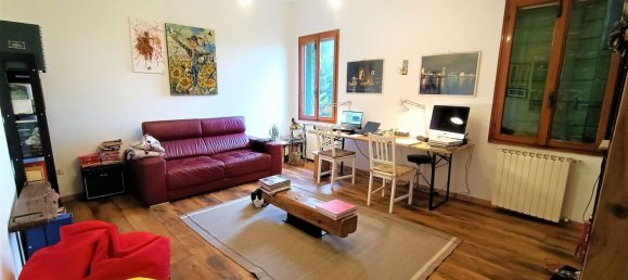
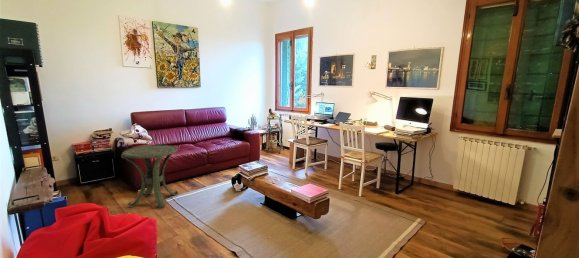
+ side table (152, 175)
